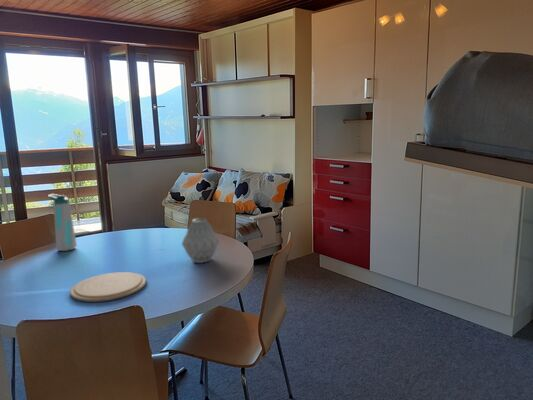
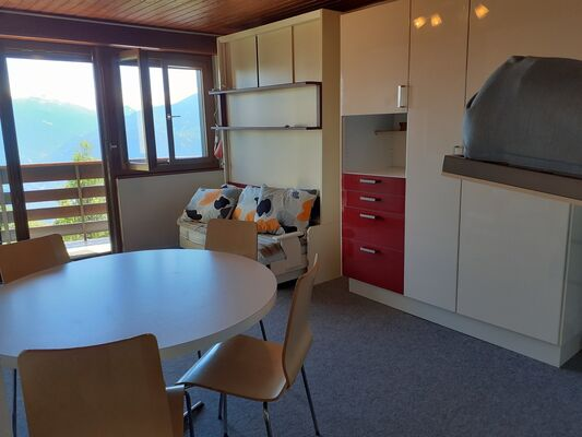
- water bottle (62, 222)
- plate (109, 285)
- vase (200, 240)
